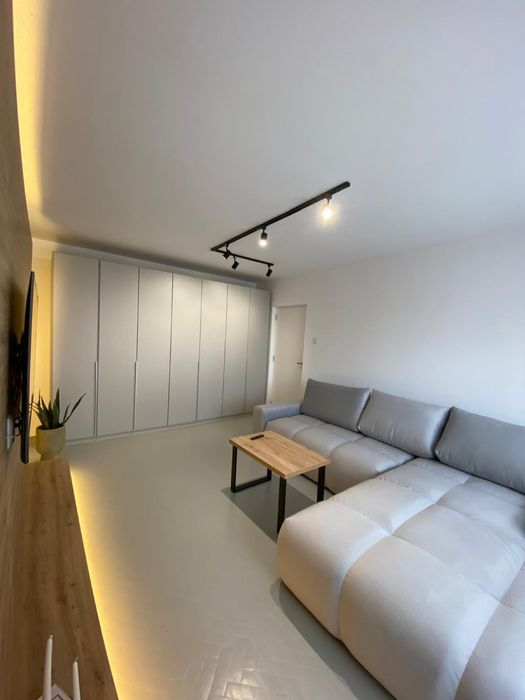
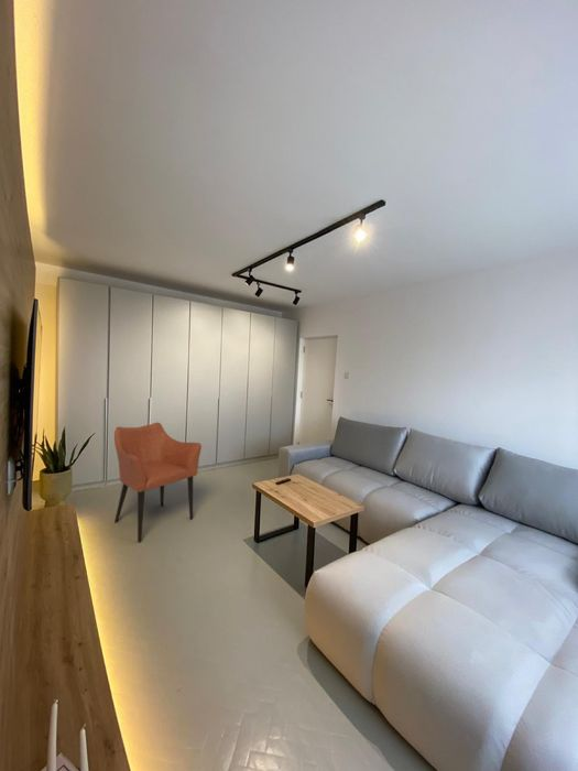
+ armchair (152, 474)
